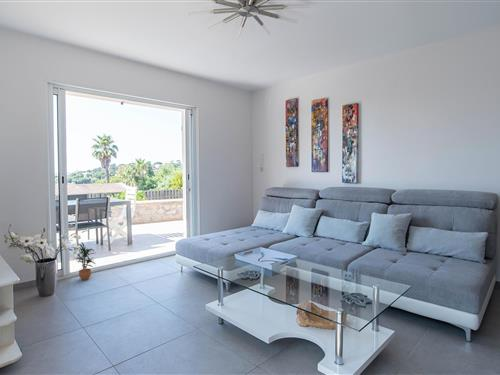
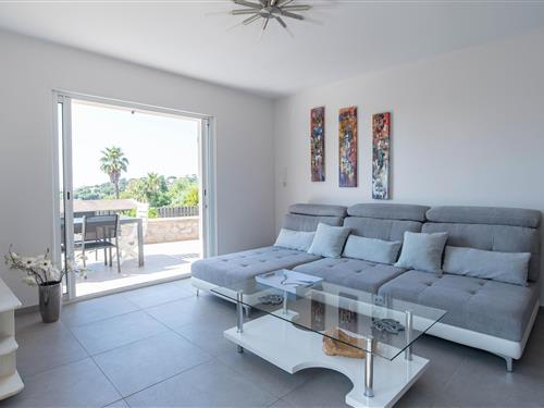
- potted plant (85, 260)
